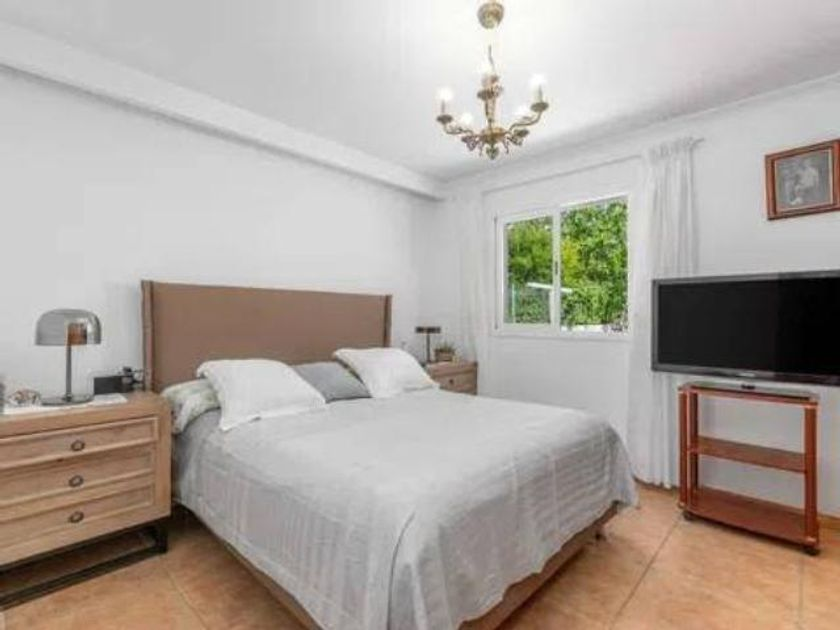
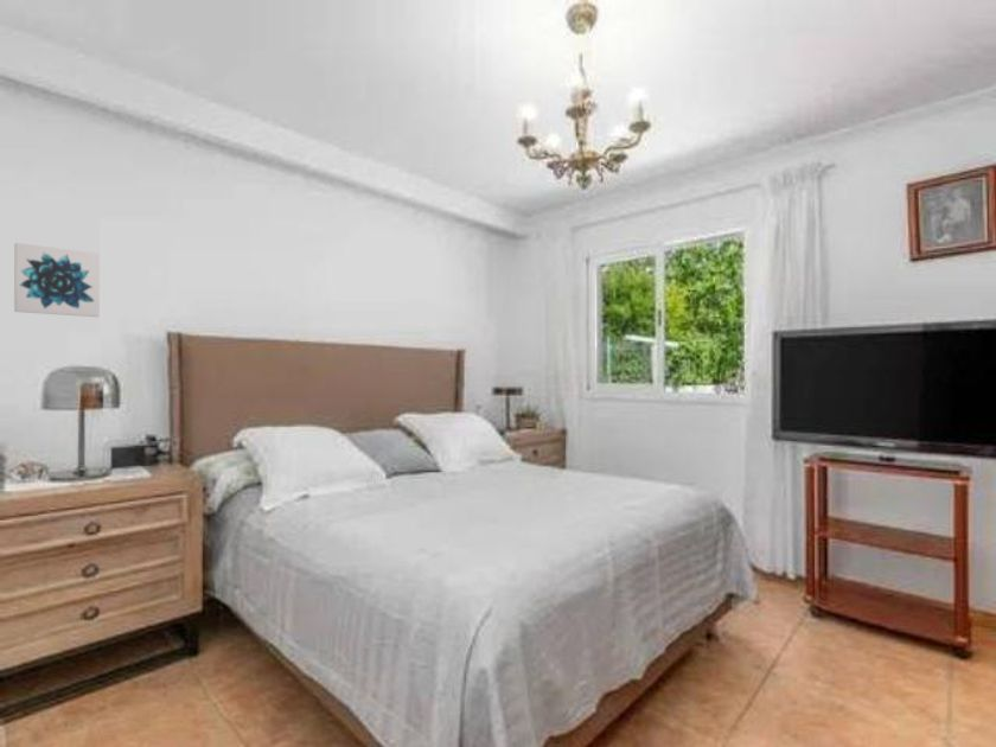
+ wall art (58, 281)
